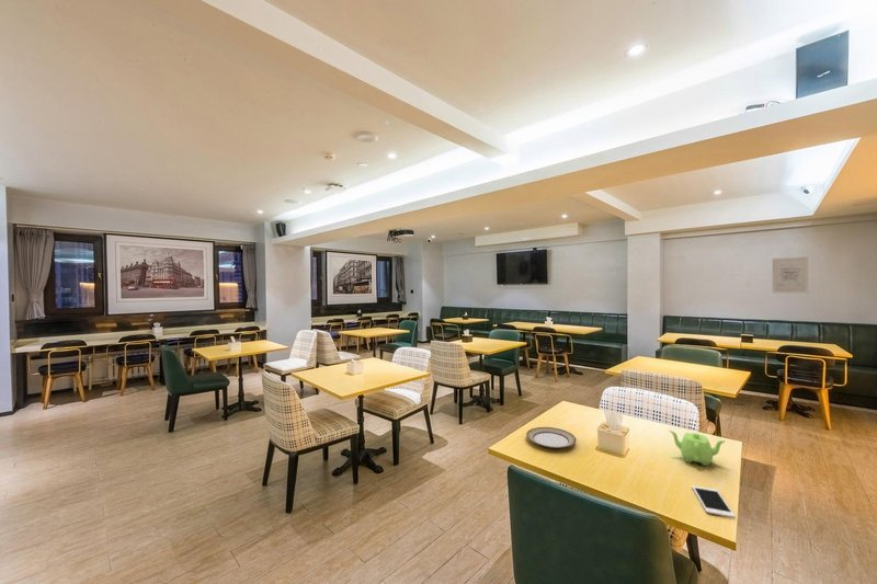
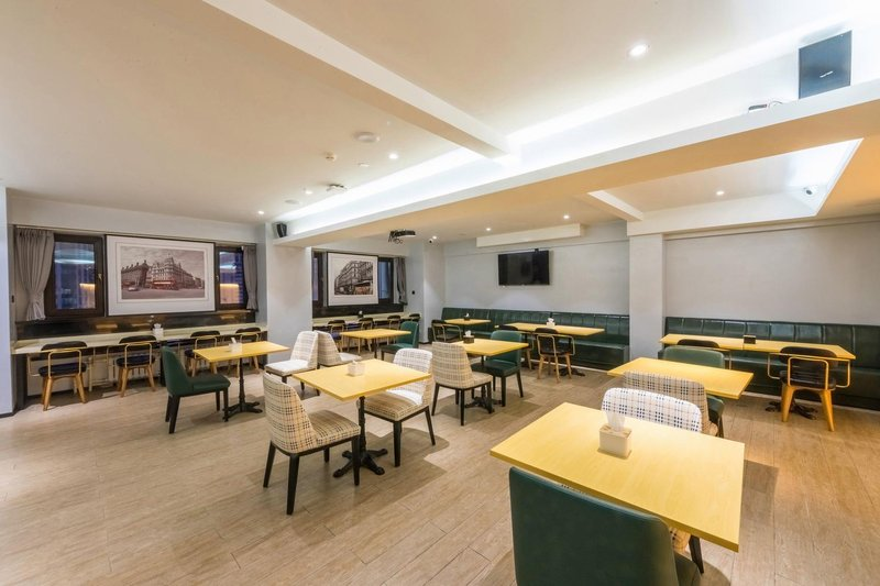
- plate (550, 438)
- wall art (789, 275)
- teapot (696, 446)
- cell phone (711, 500)
